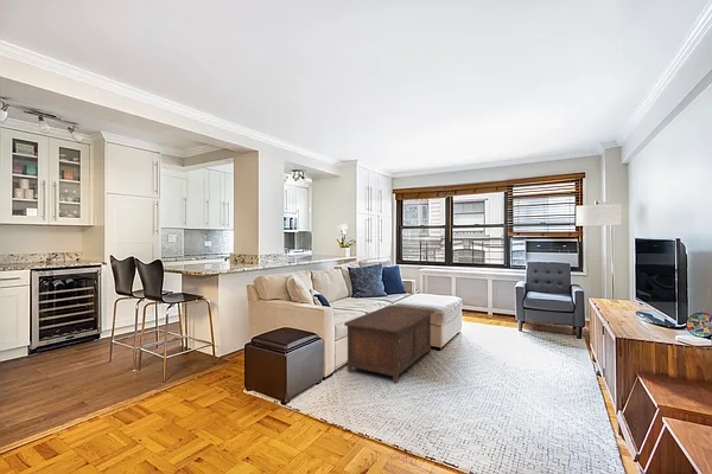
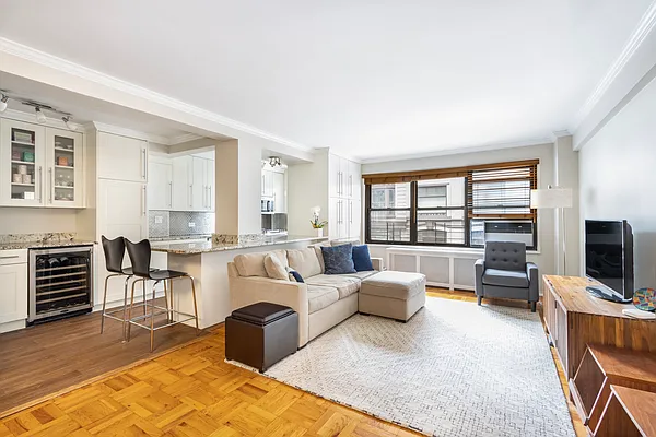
- cabinet (393, 338)
